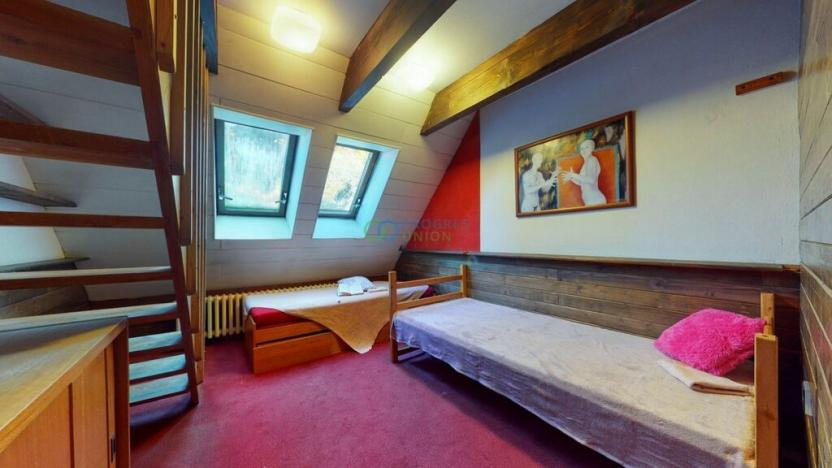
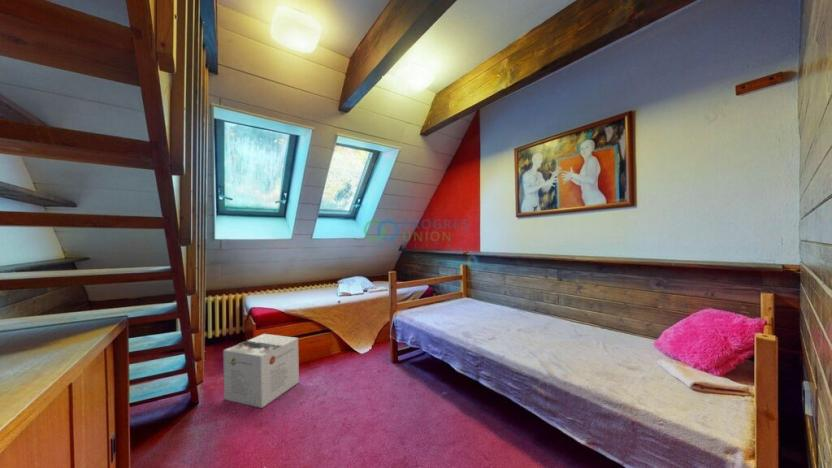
+ cardboard box (263, 367)
